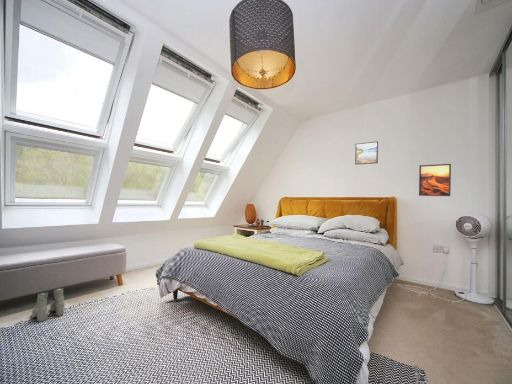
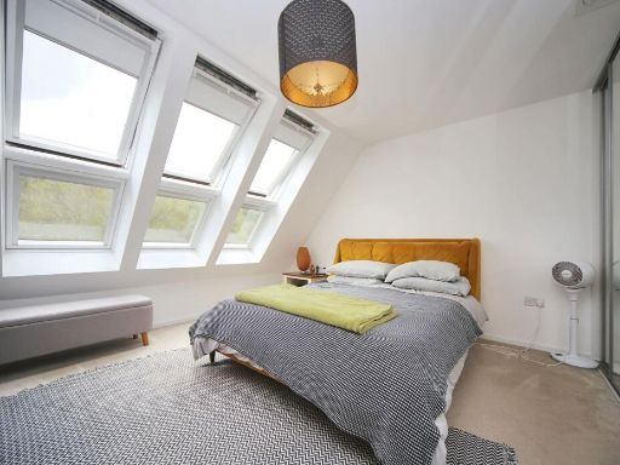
- boots (47, 301)
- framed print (434, 180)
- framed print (366, 153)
